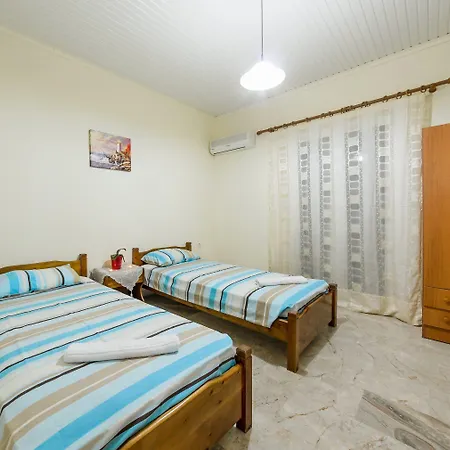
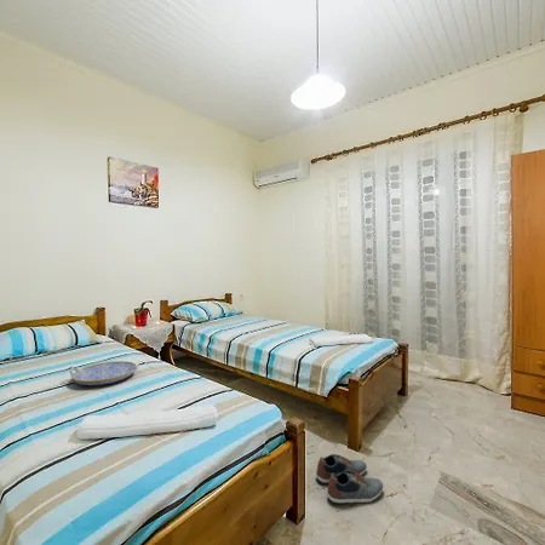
+ shoe (348, 474)
+ serving tray (105, 371)
